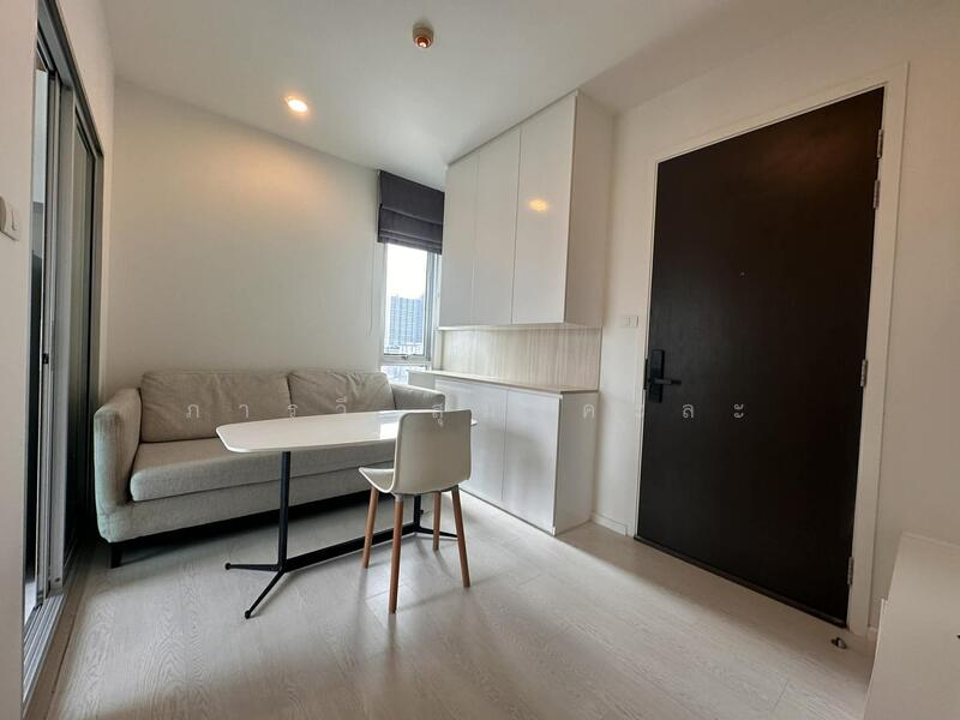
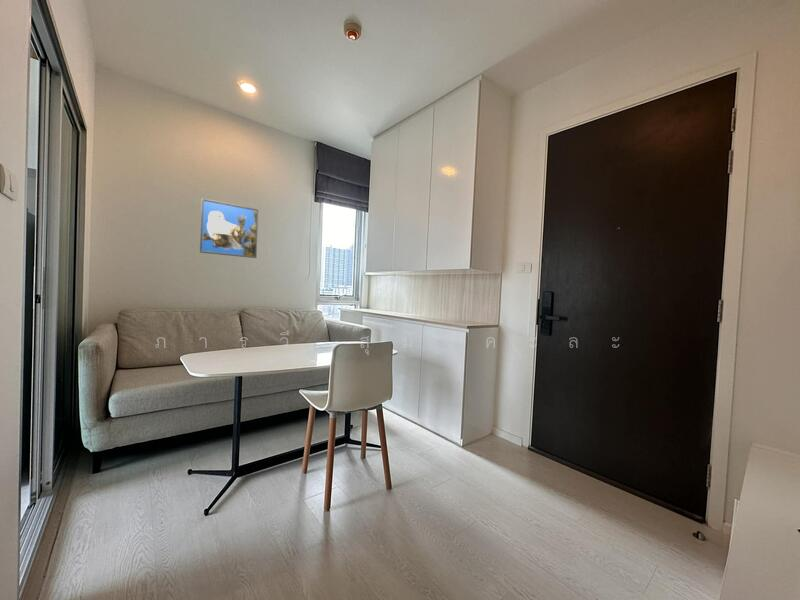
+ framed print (230, 229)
